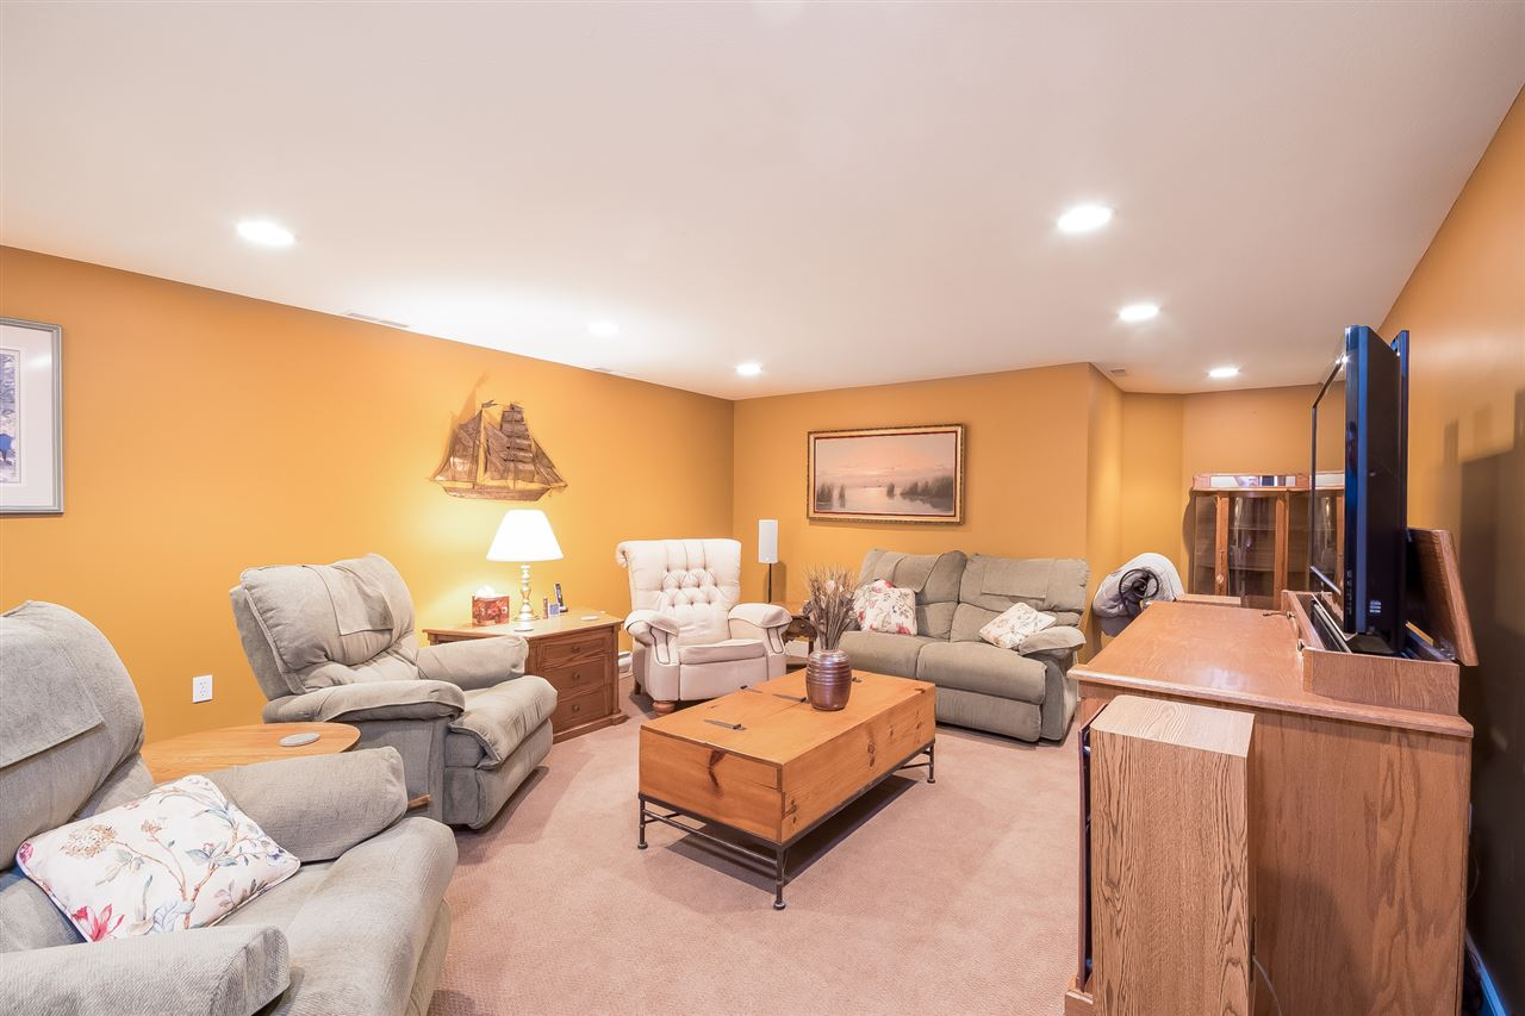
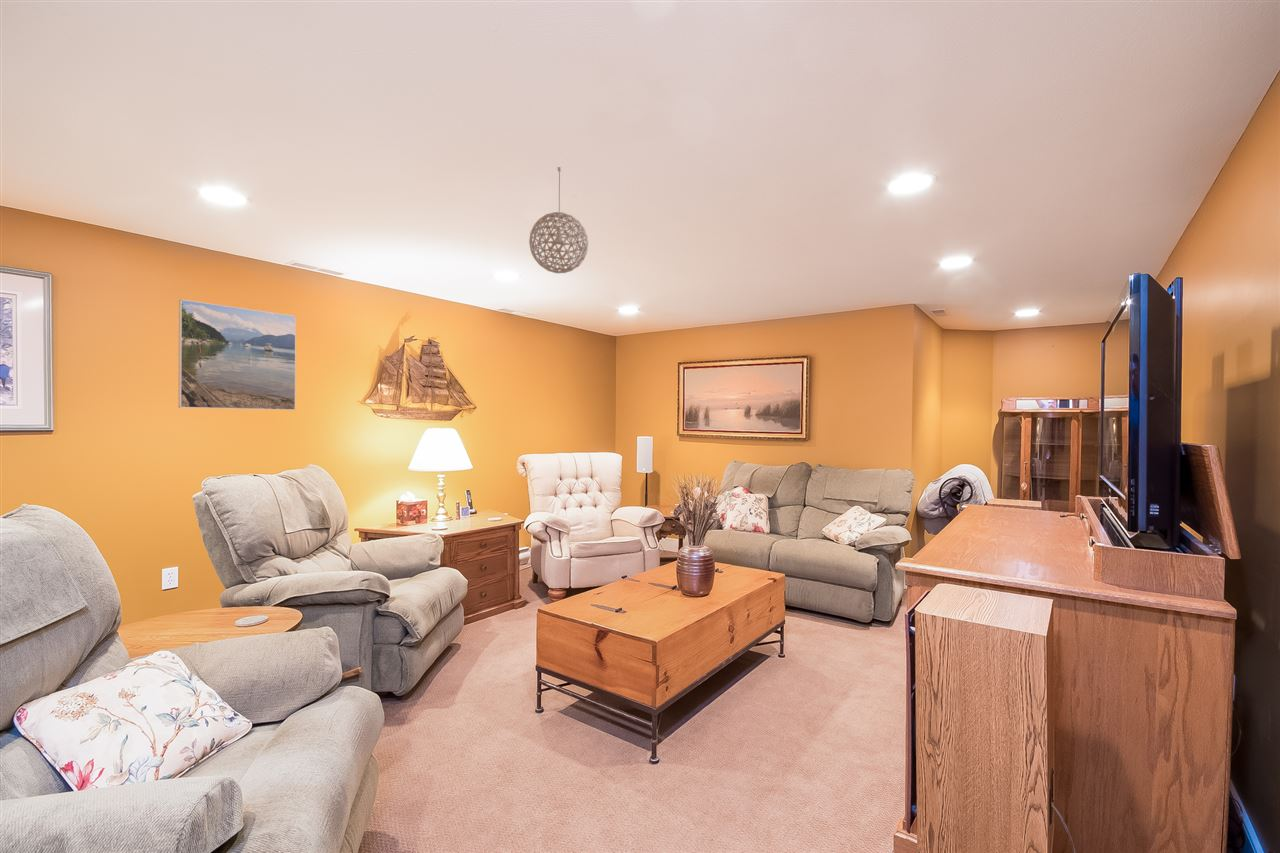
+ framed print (241, 358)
+ pendant light (559, 220)
